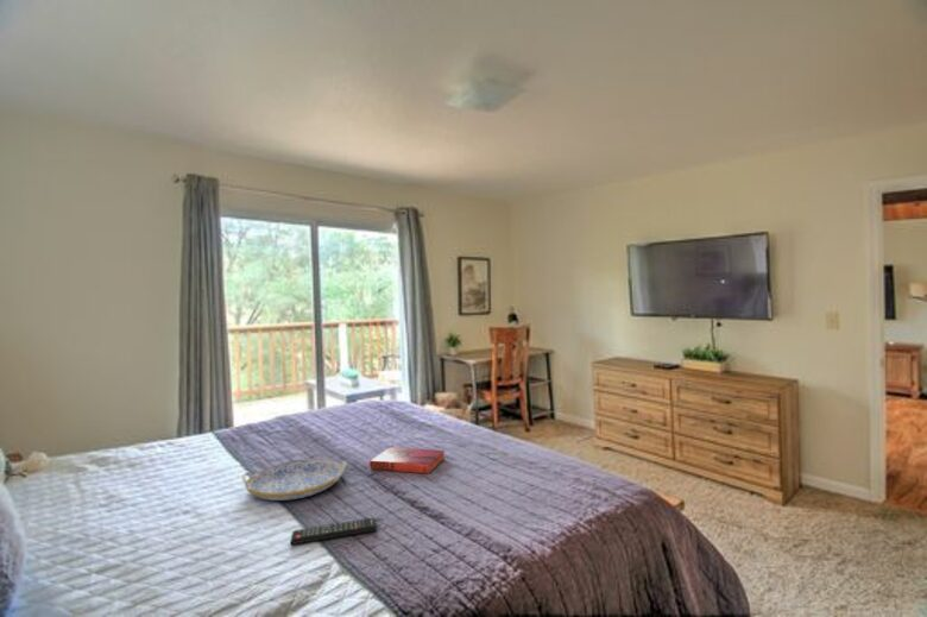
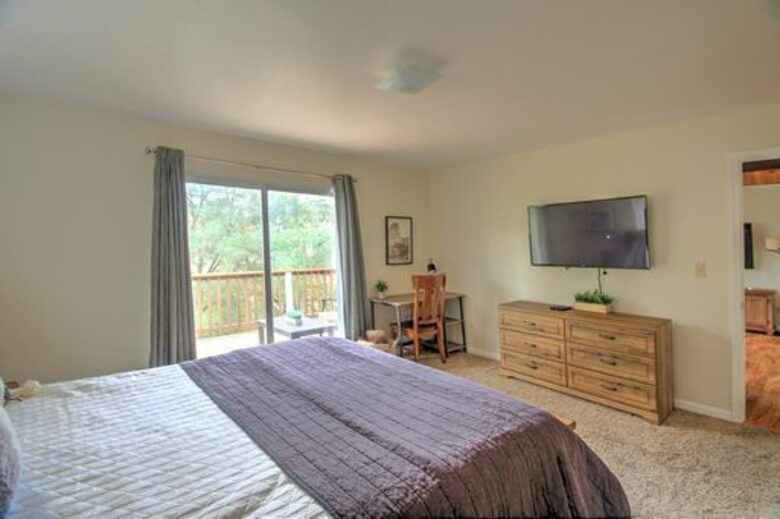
- serving tray (296, 477)
- hardback book (408, 459)
- remote control (334, 531)
